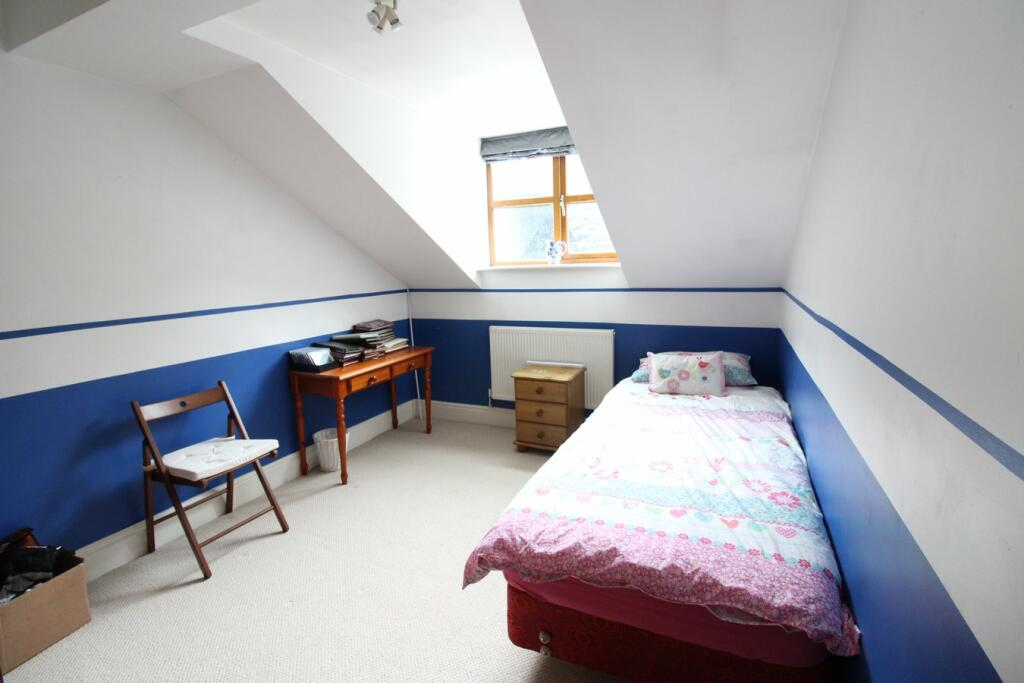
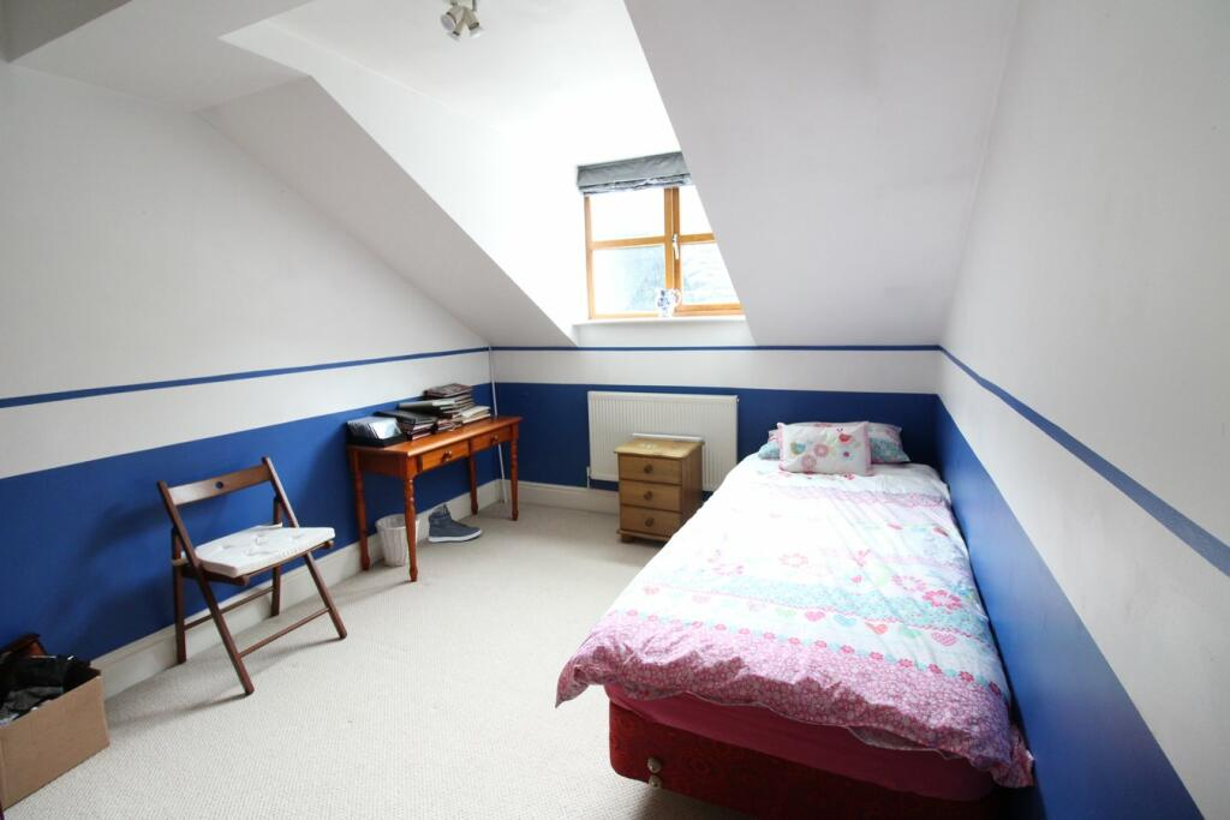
+ sneaker (453, 520)
